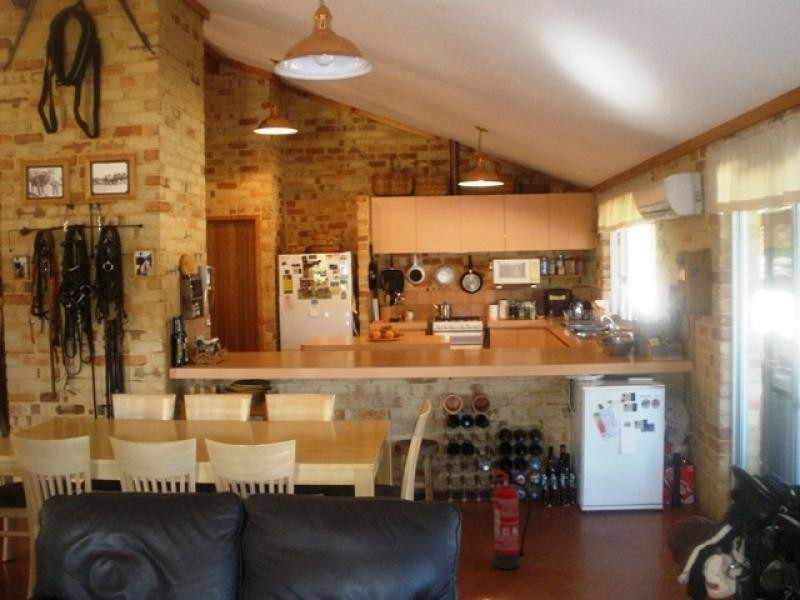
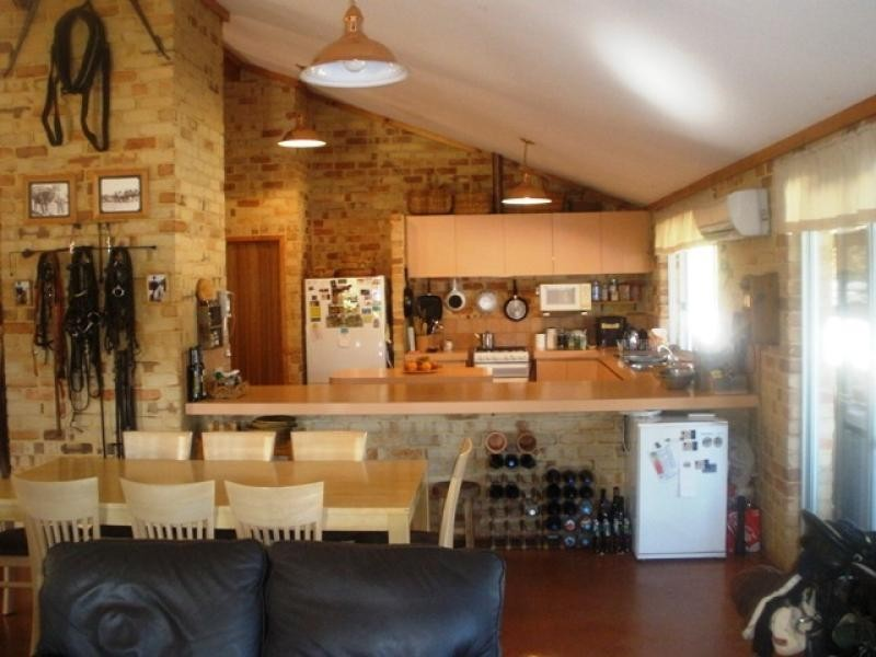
- fire extinguisher (510, 517)
